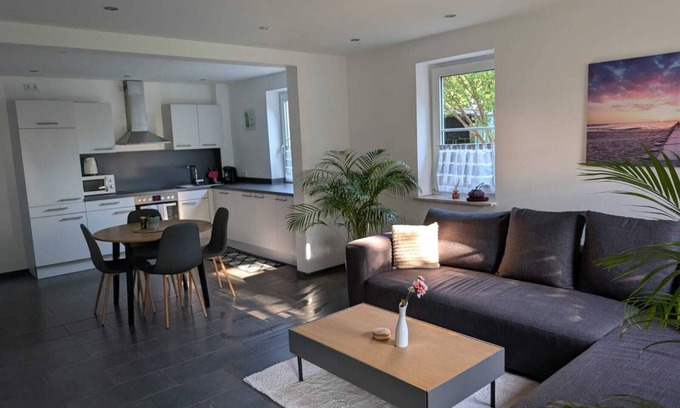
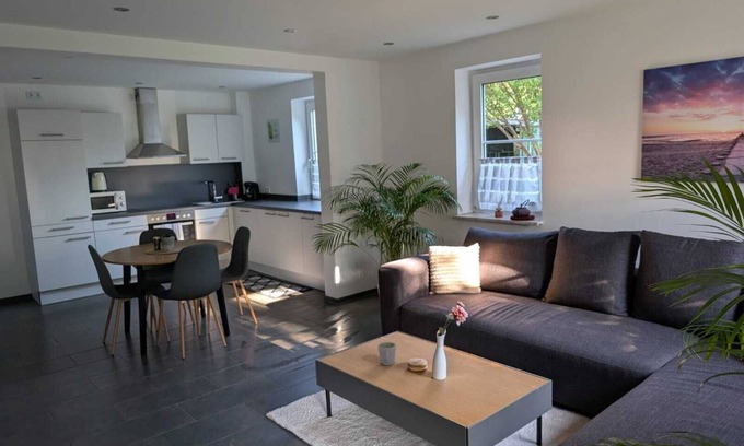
+ mug (387, 354)
